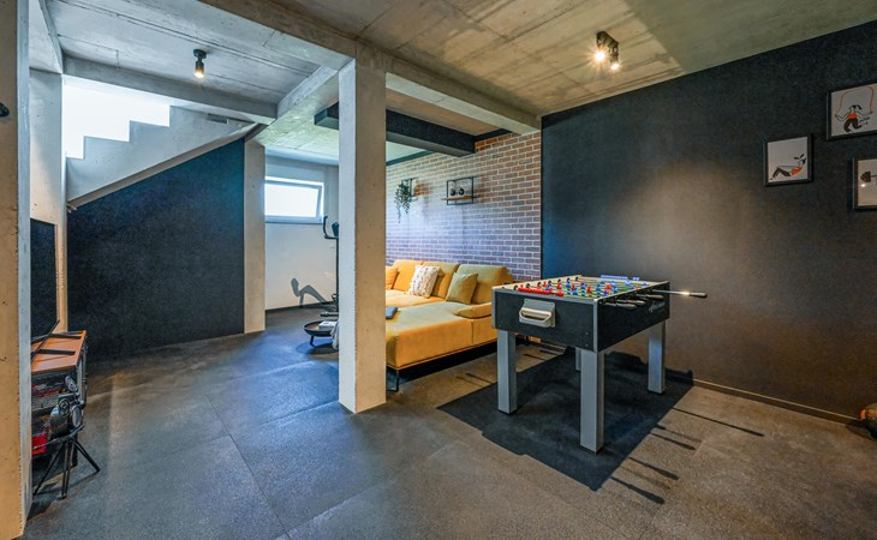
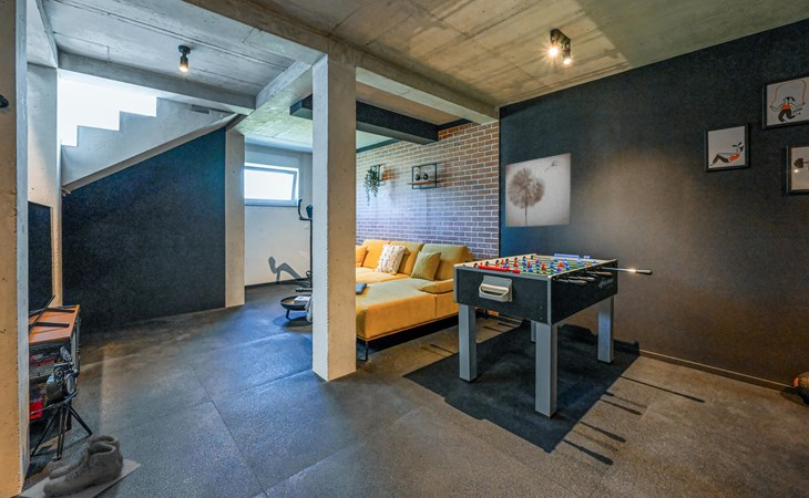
+ wall art (535, 193)
+ boots (84, 459)
